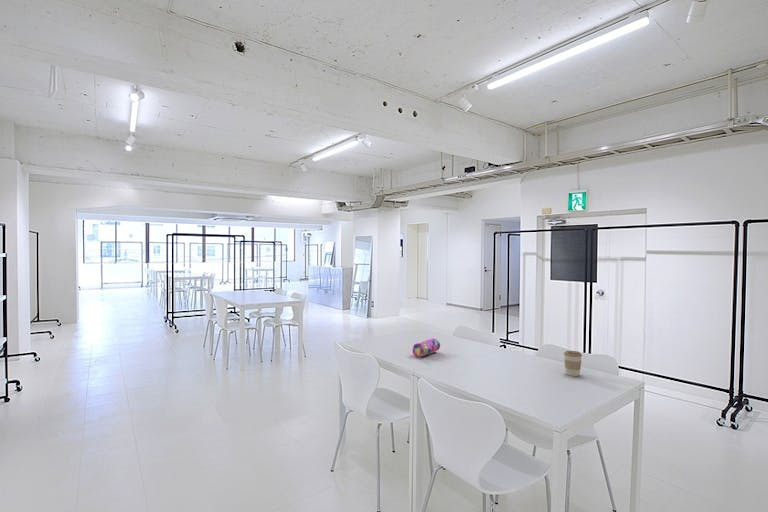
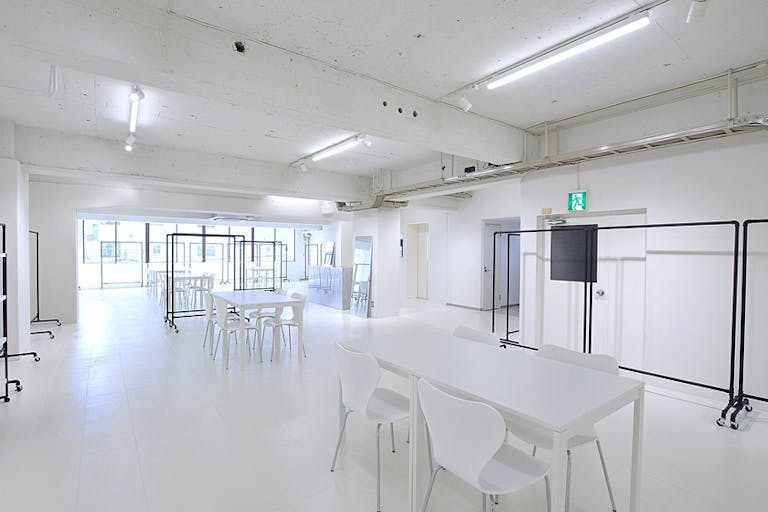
- coffee cup (572, 362)
- pencil case (426, 347)
